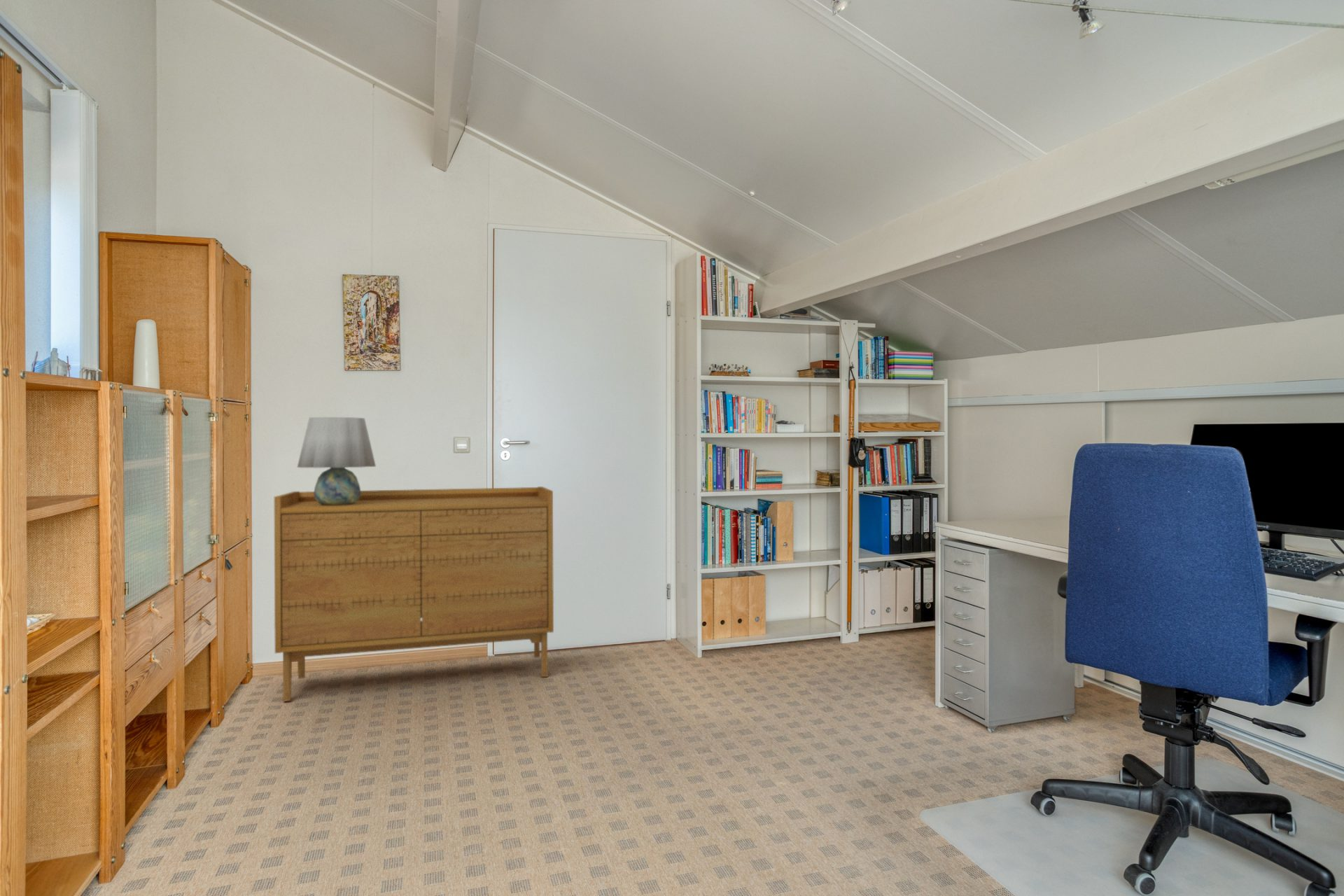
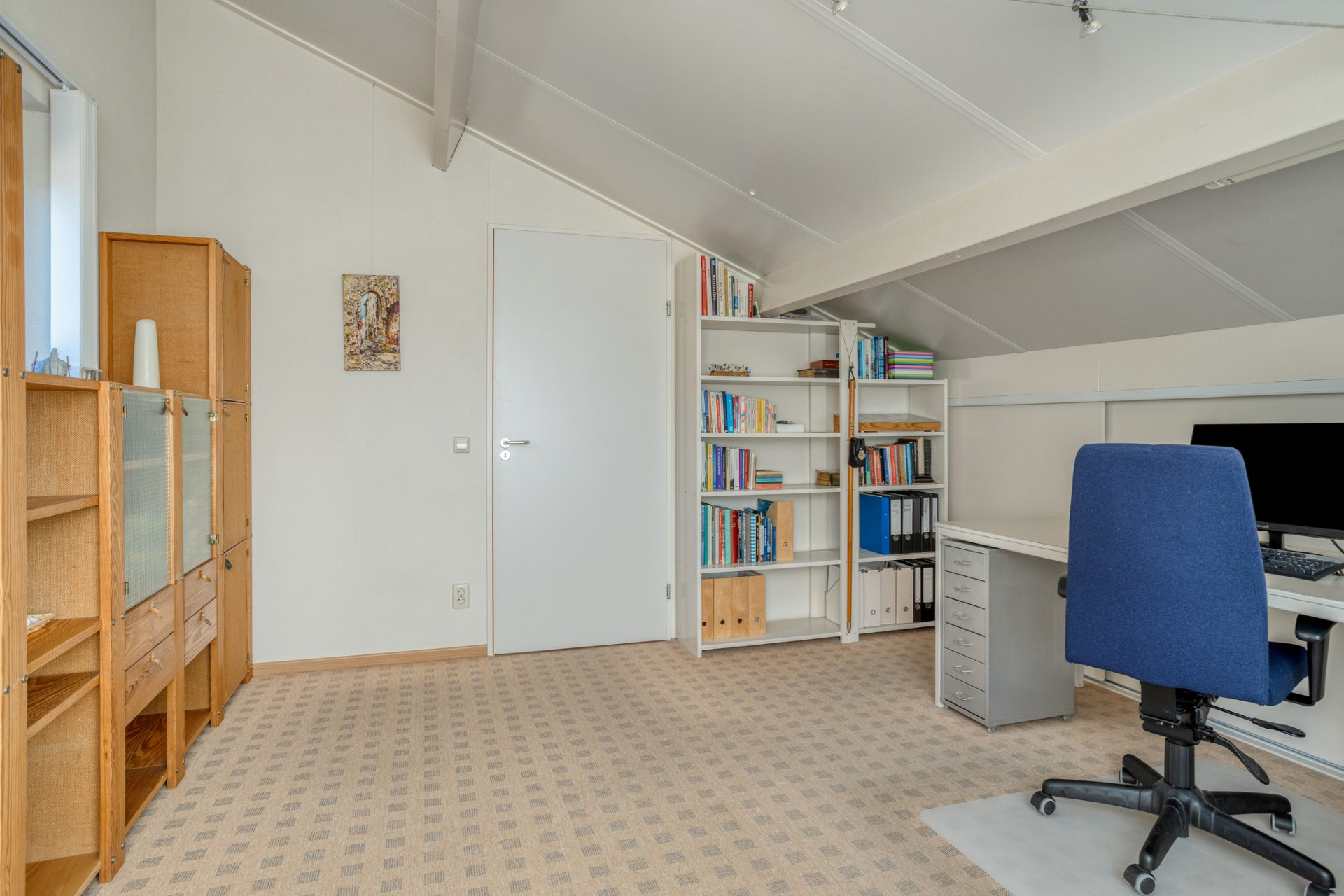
- table lamp (337, 461)
- sideboard (422, 584)
